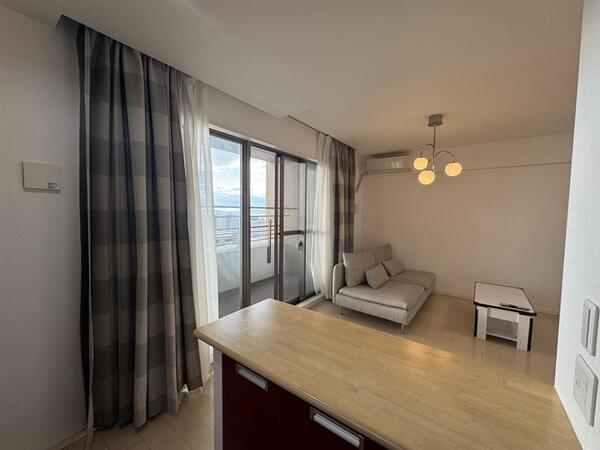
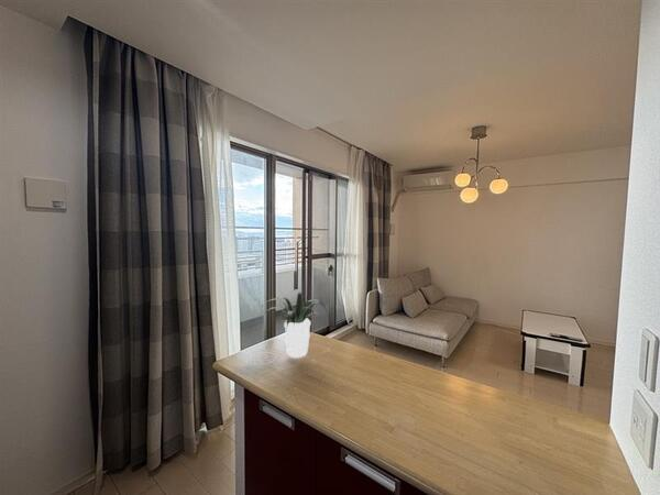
+ potted plant (298, 324)
